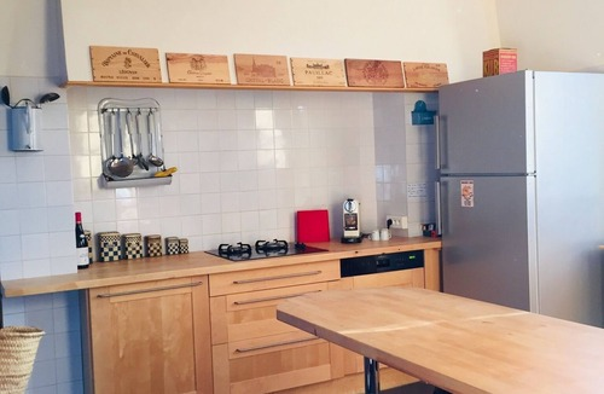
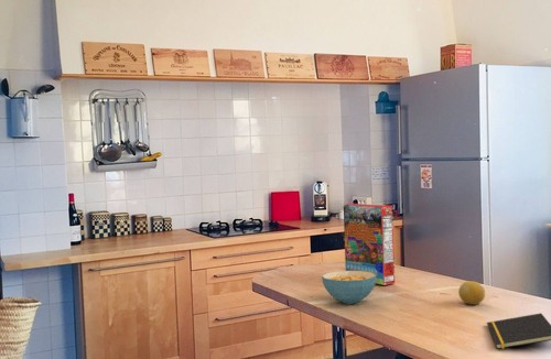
+ cereal bowl (349, 289)
+ notepad (520, 329)
+ cereal box (368, 242)
+ fruit (472, 292)
